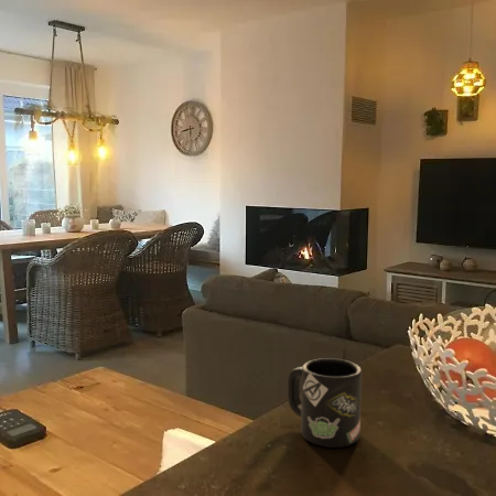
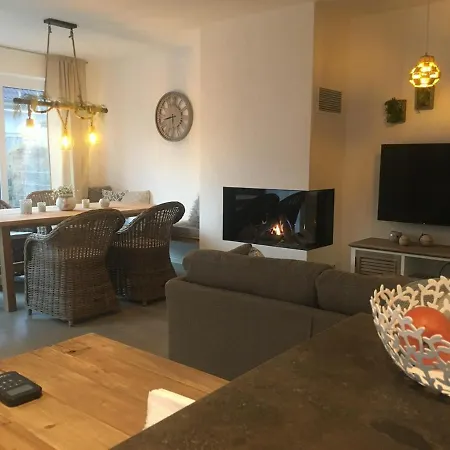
- mug (321, 397)
